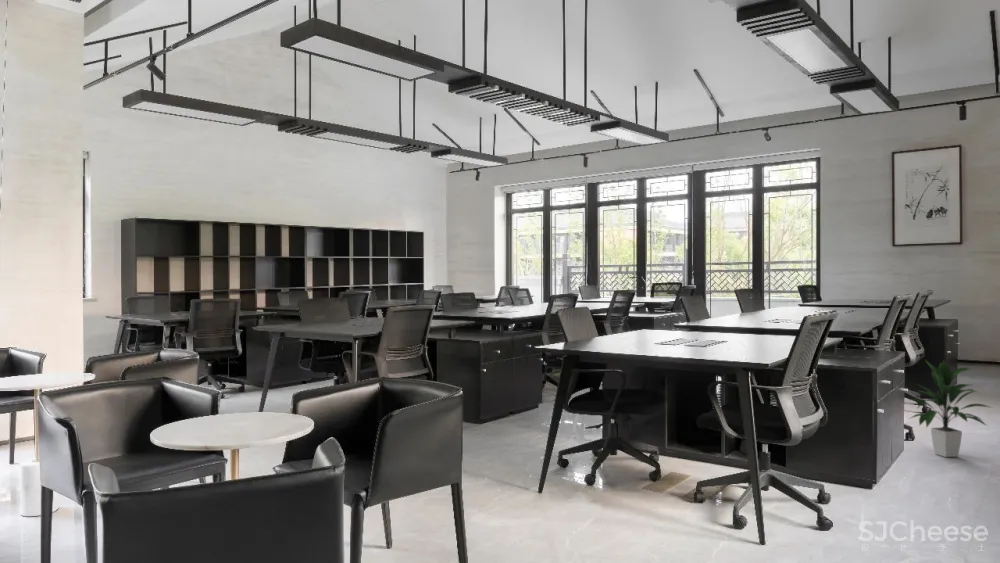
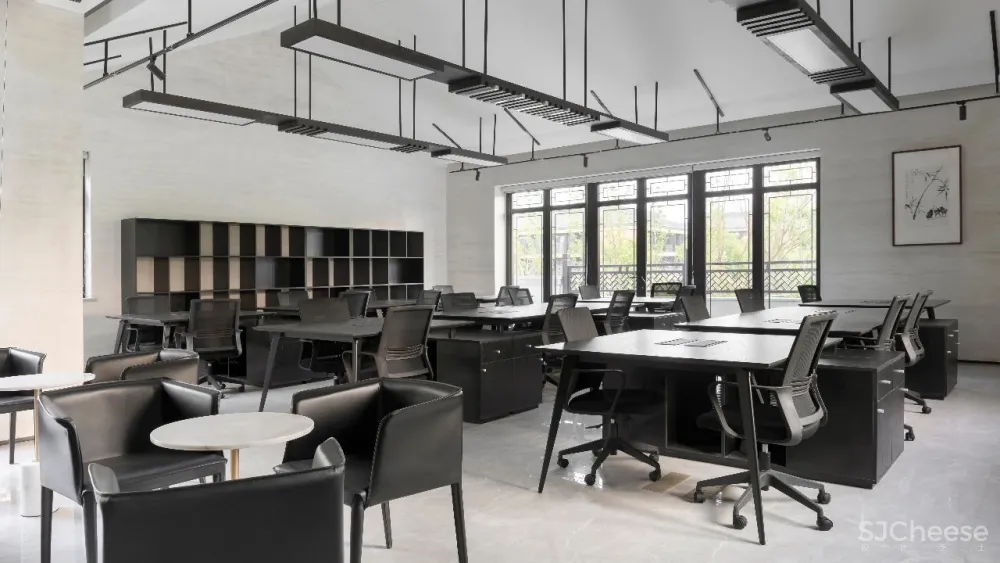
- indoor plant (945, 406)
